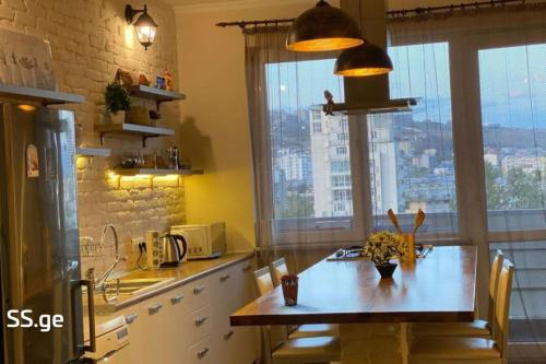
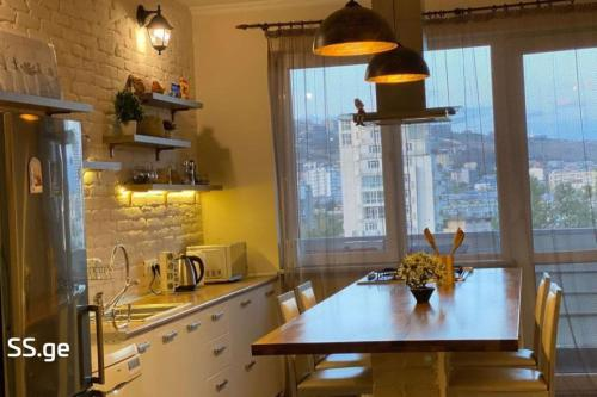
- coffee cup (289, 290)
